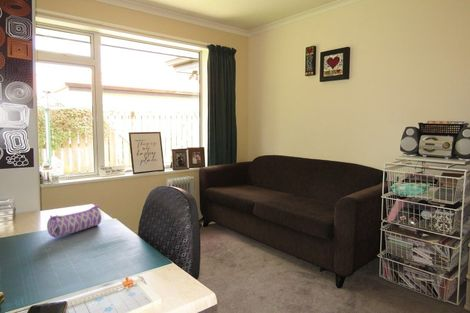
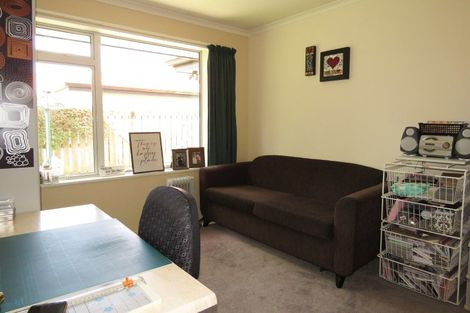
- pencil case (75, 220)
